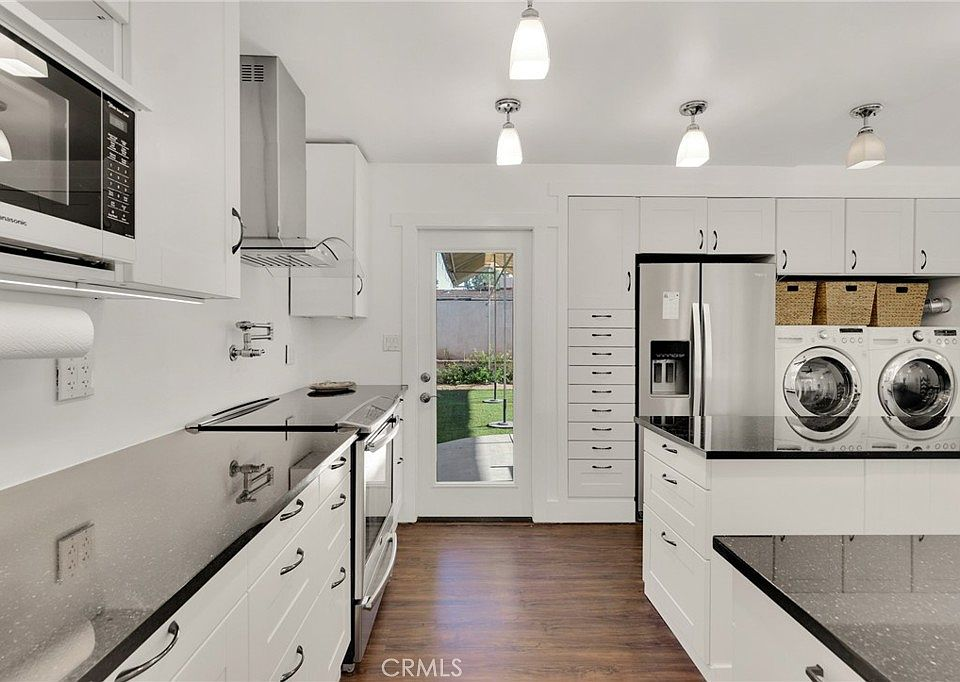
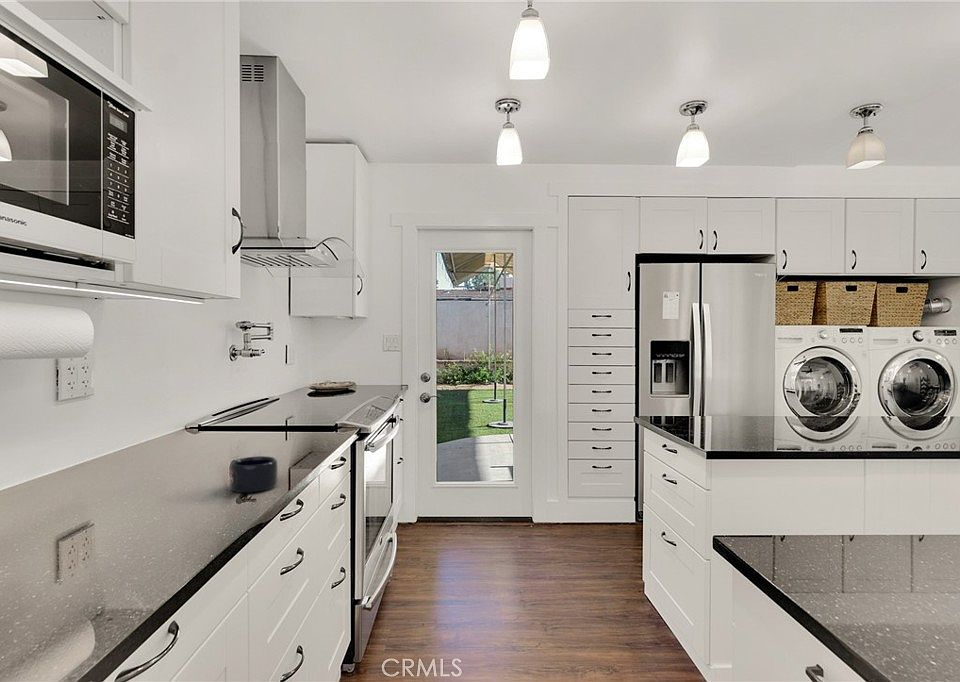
+ mug (253, 472)
